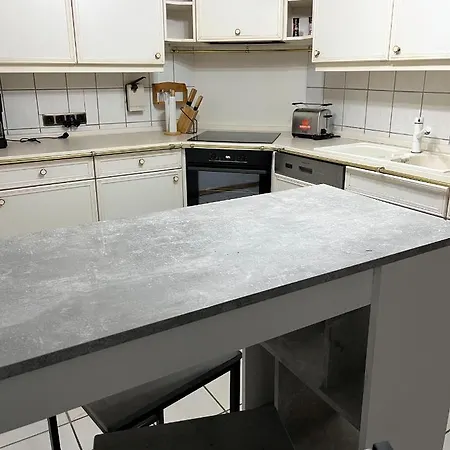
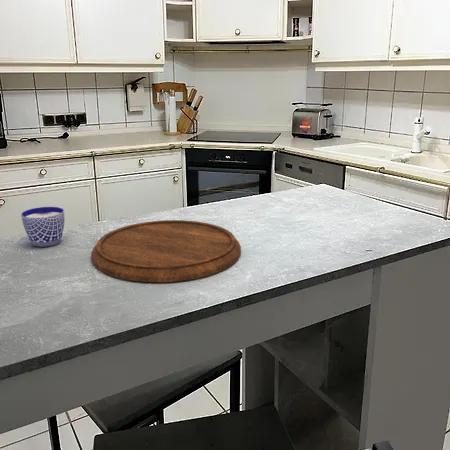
+ cutting board (167, 246)
+ cup (40, 226)
